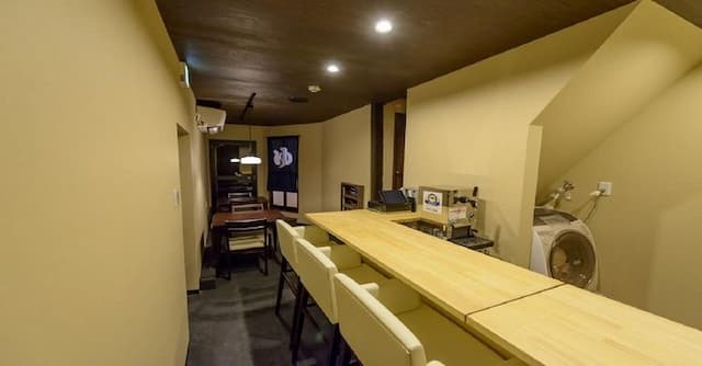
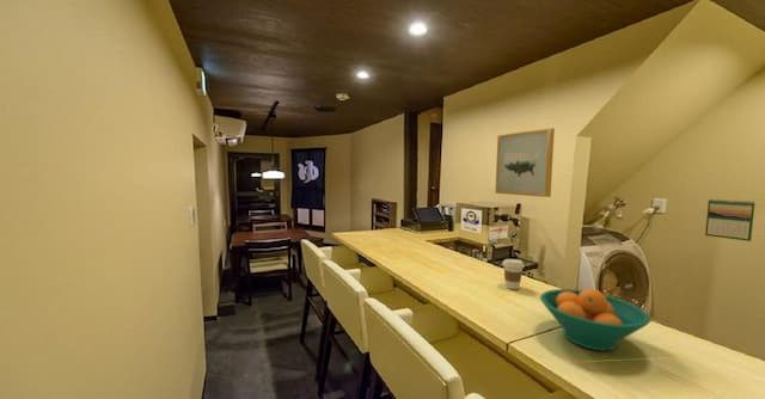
+ calendar (728, 219)
+ fruit bowl (589, 314)
+ coffee cup (513, 274)
+ wall art (521, 164)
